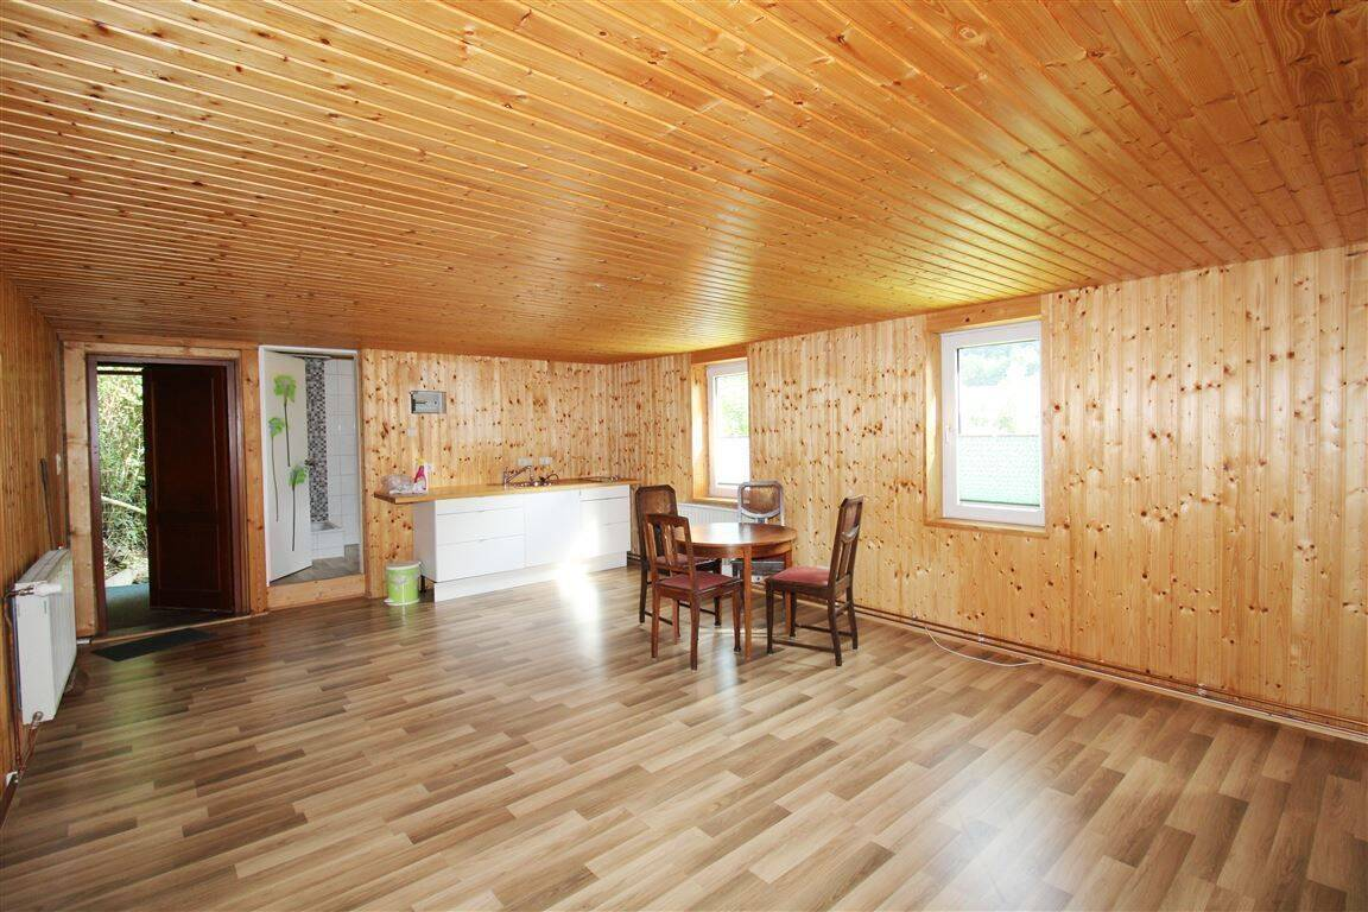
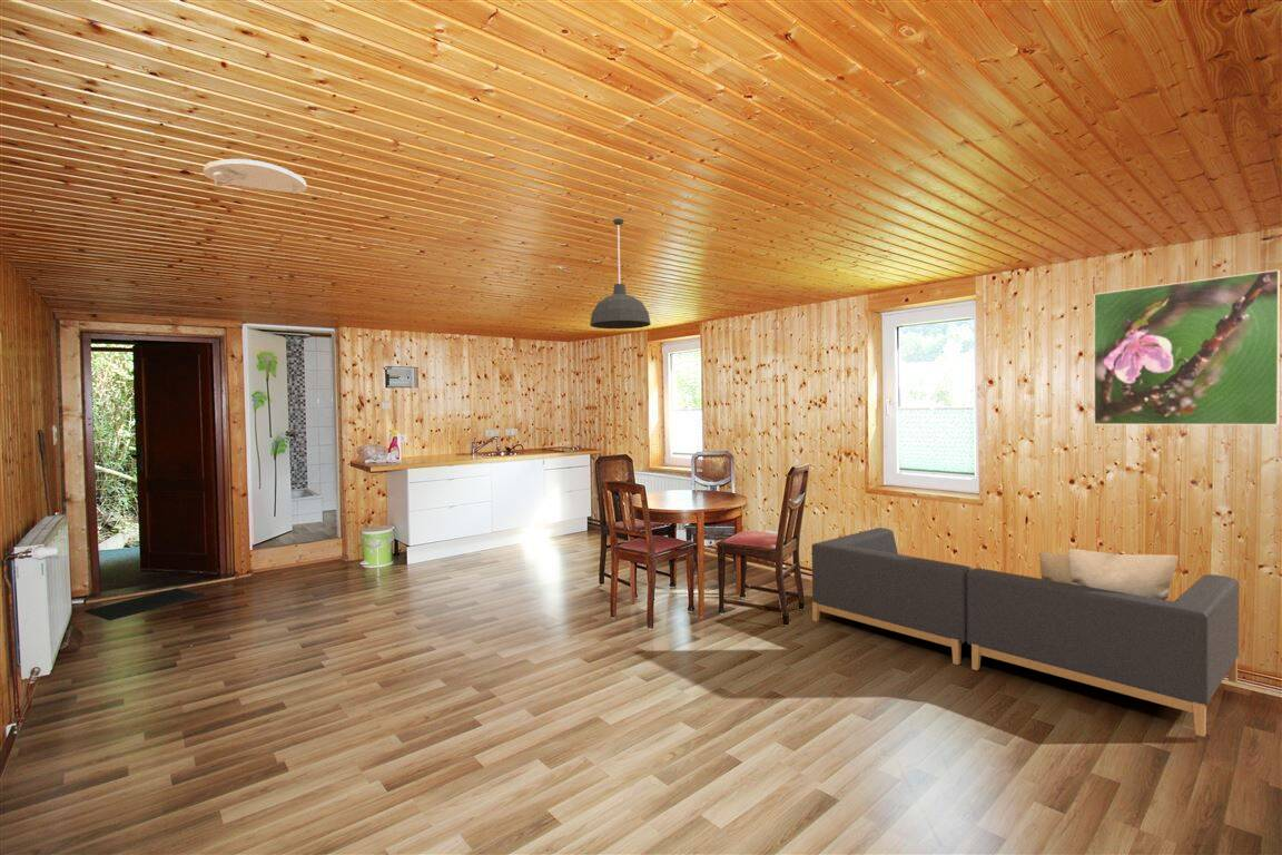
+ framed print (1179, 354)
+ smoke detector (256, 180)
+ sofa (996, 587)
+ pendant lamp (619, 273)
